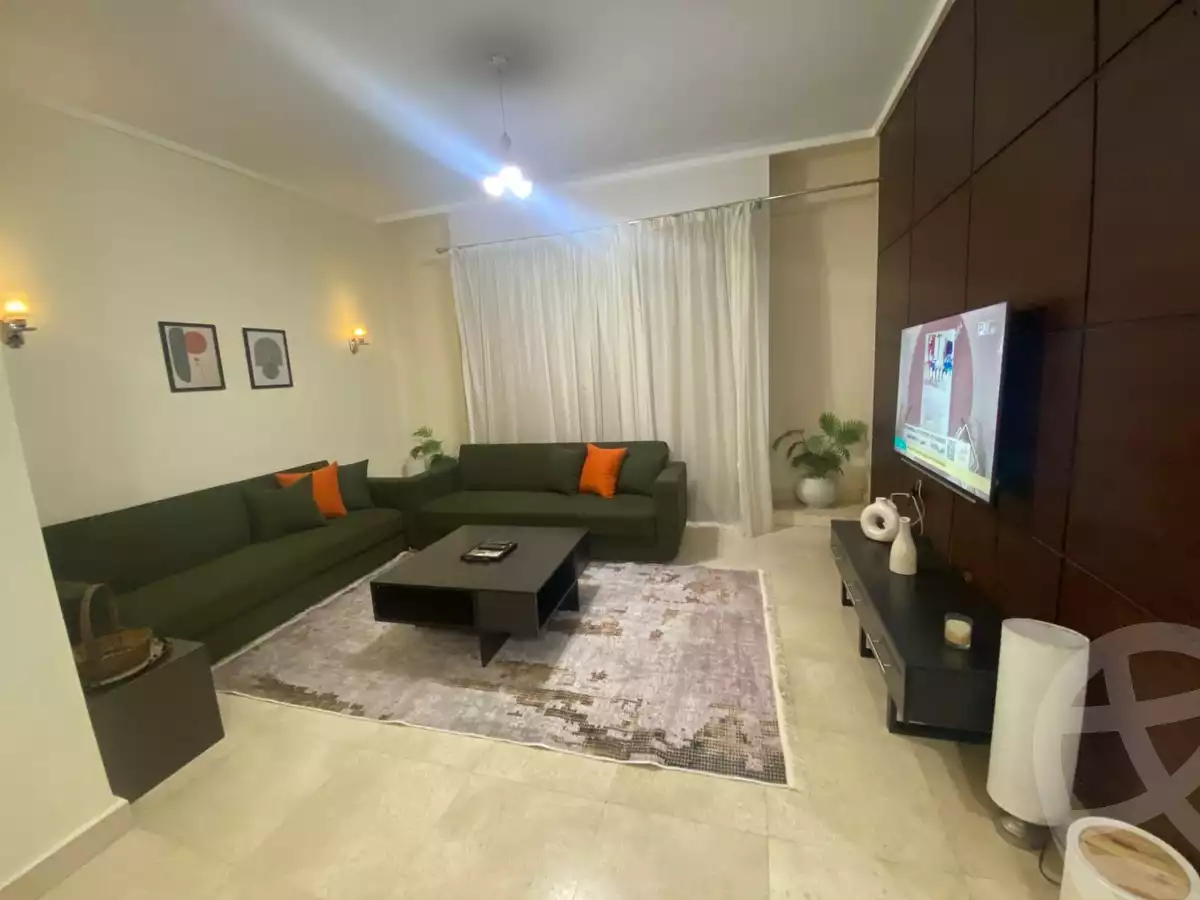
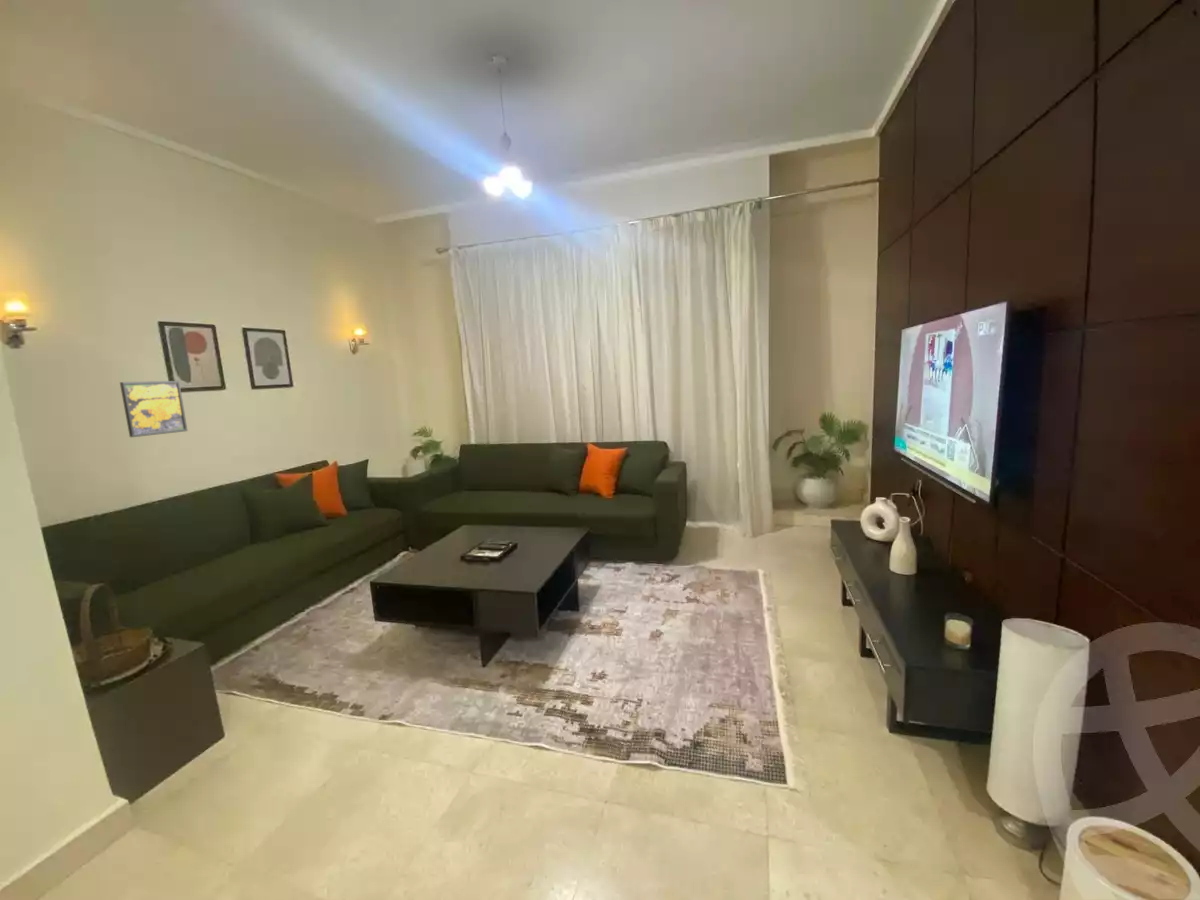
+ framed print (155, 407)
